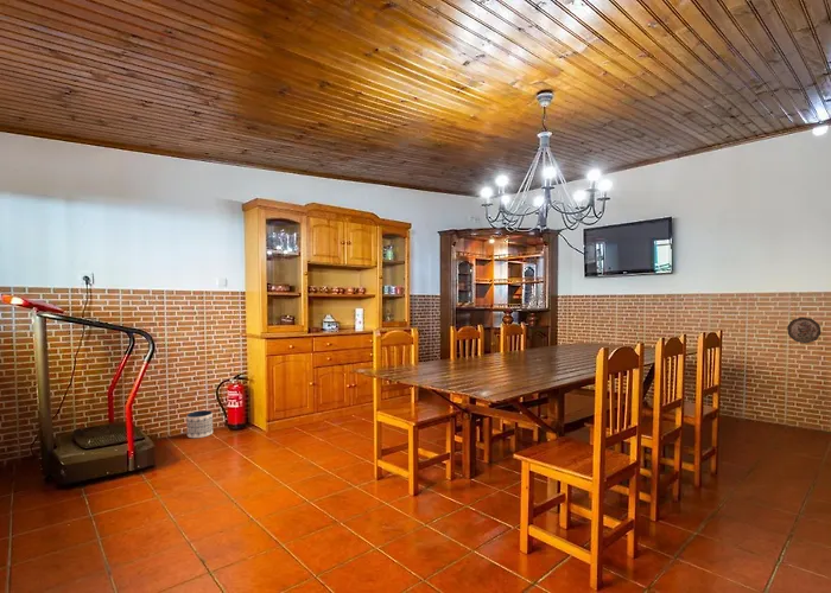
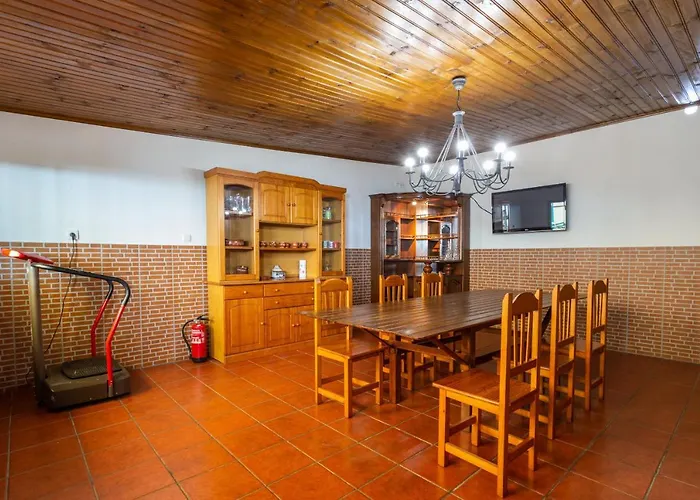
- planter (199, 423)
- decorative plate (804, 330)
